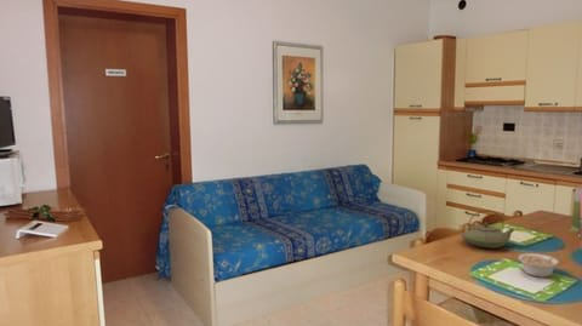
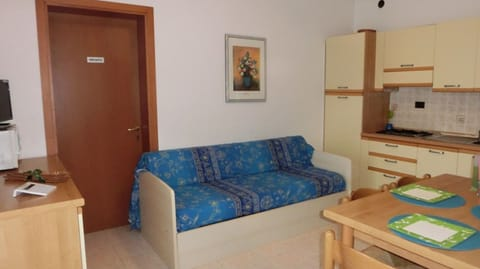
- teapot (489, 227)
- legume (537, 264)
